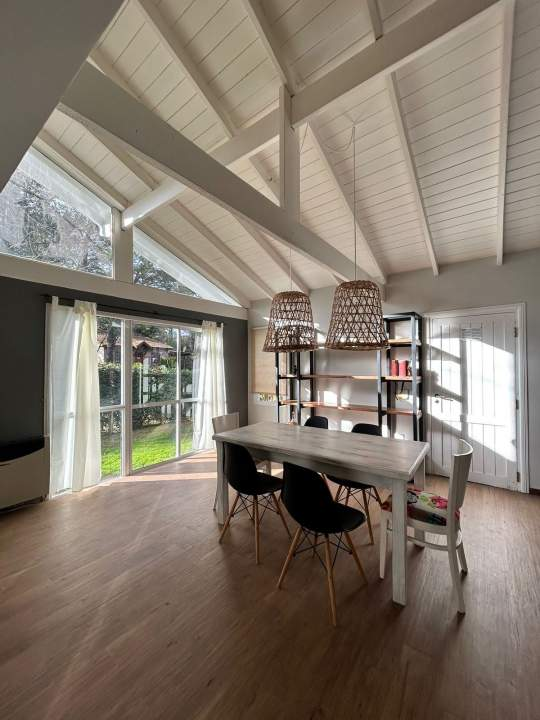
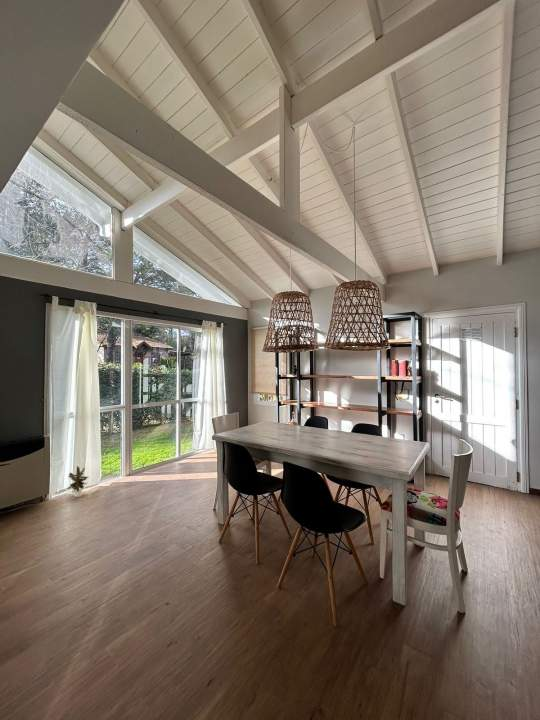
+ potted plant (78, 481)
